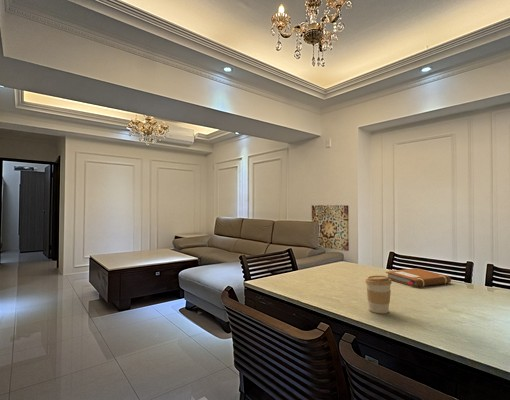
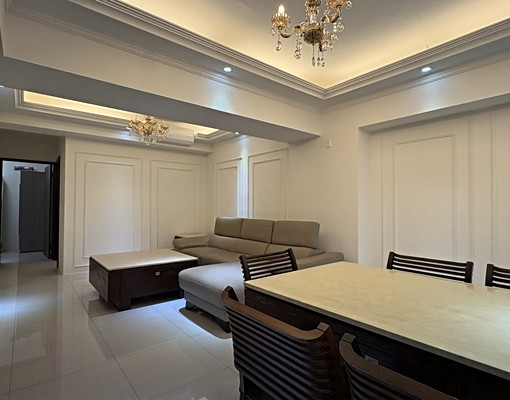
- notebook (416, 277)
- wall art (329, 226)
- coffee cup (378, 293)
